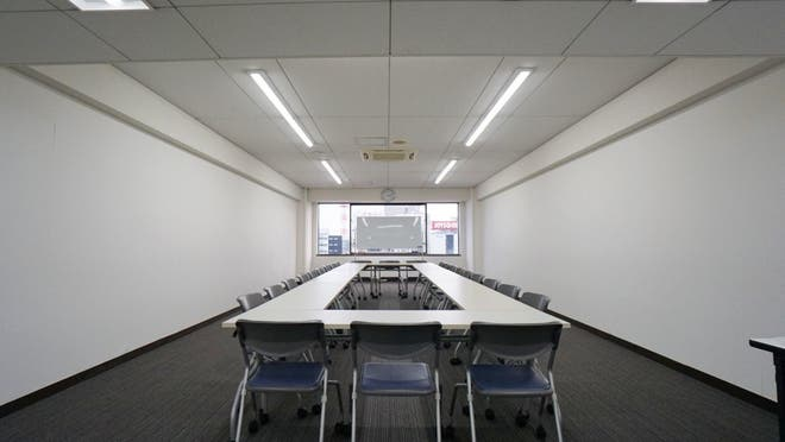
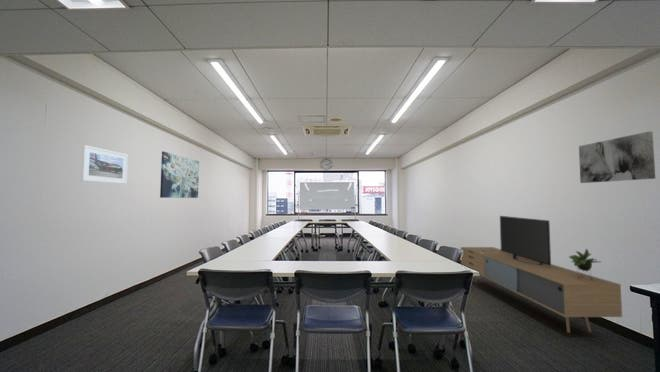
+ wall art (612, 160)
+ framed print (106, 166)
+ media console (519, 259)
+ wall art (182, 177)
